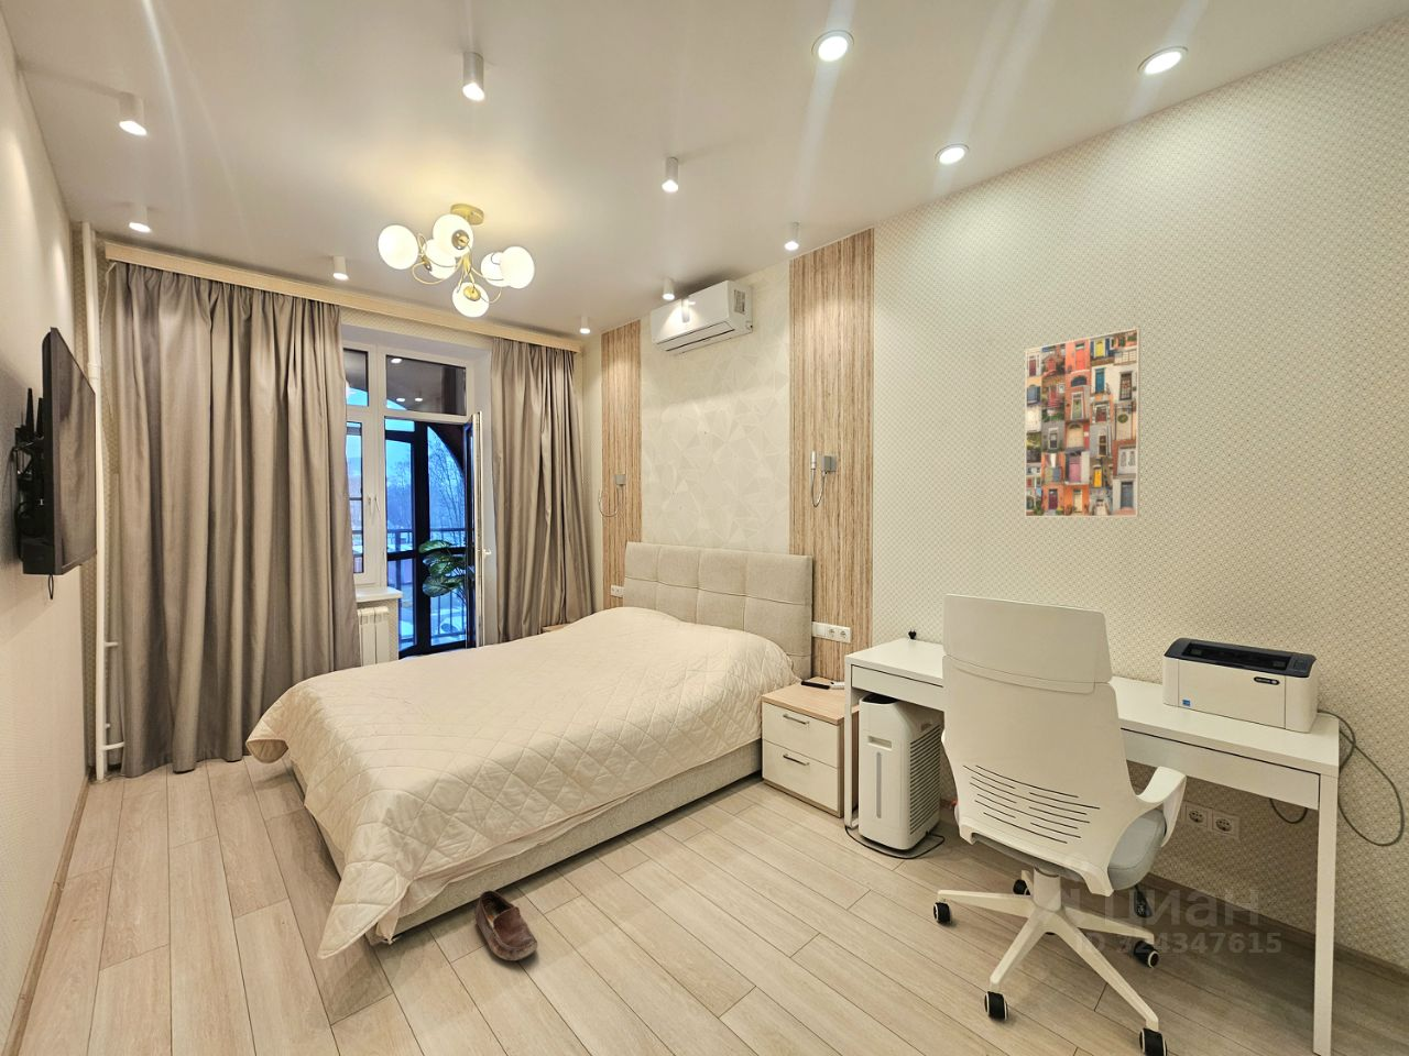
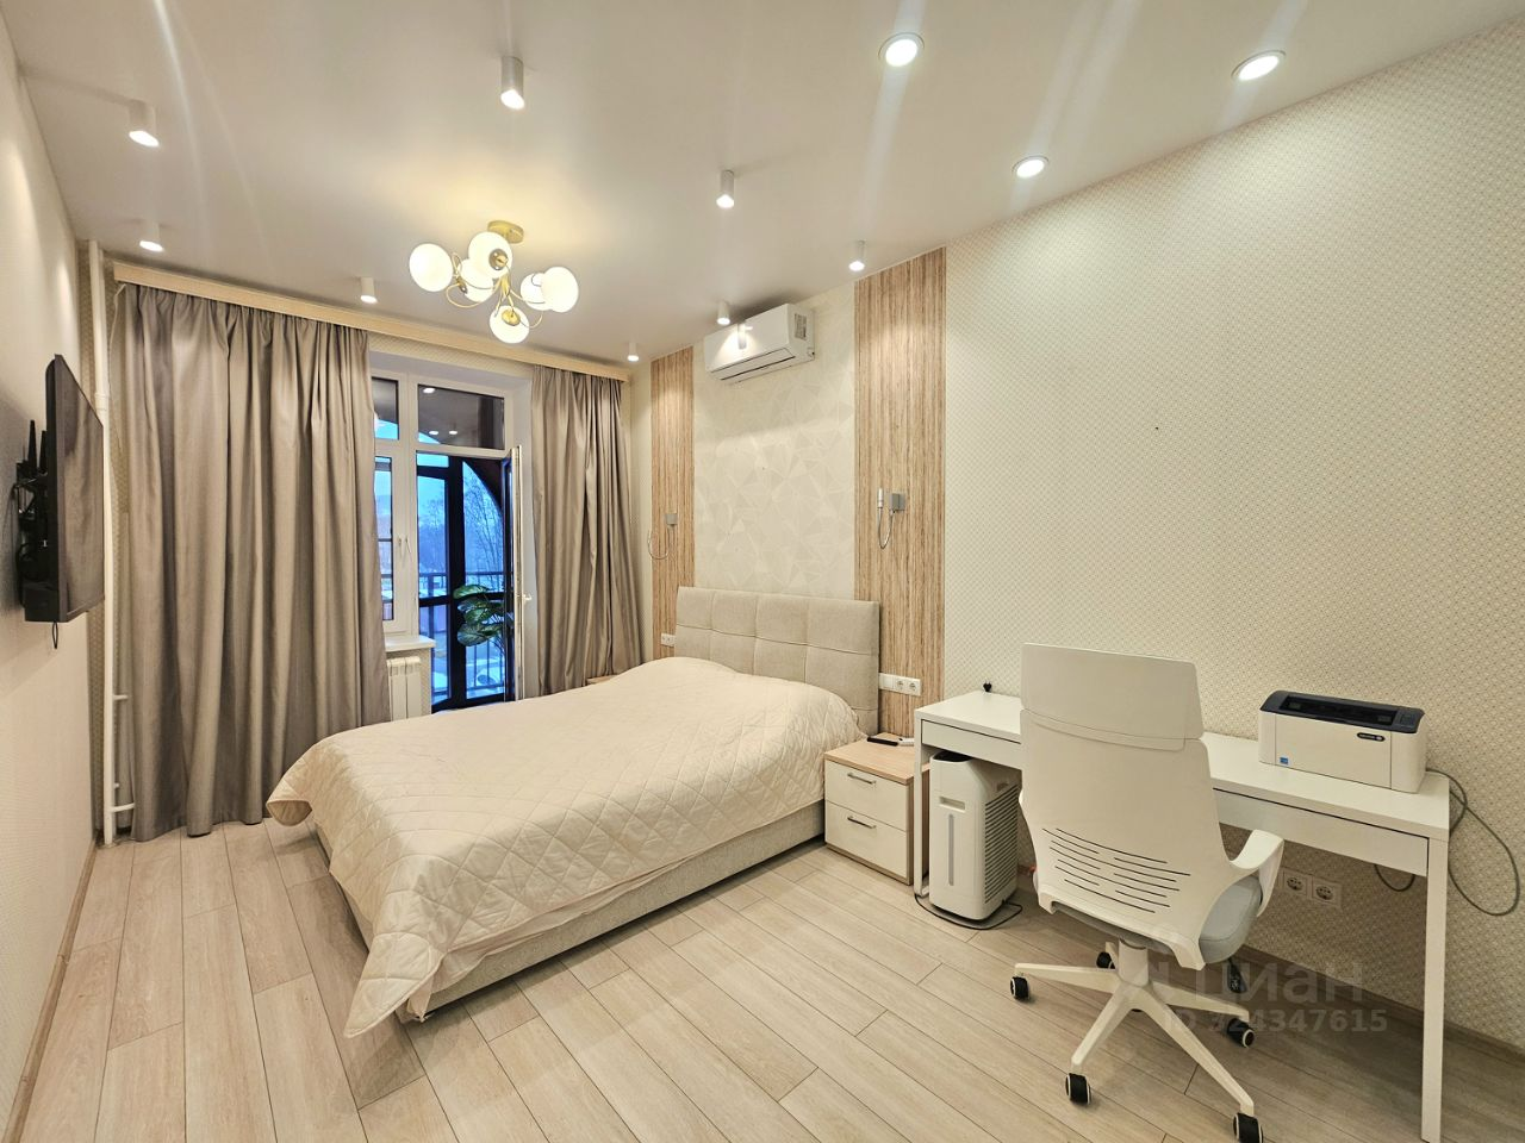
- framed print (1078, 428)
- shoe (504, 924)
